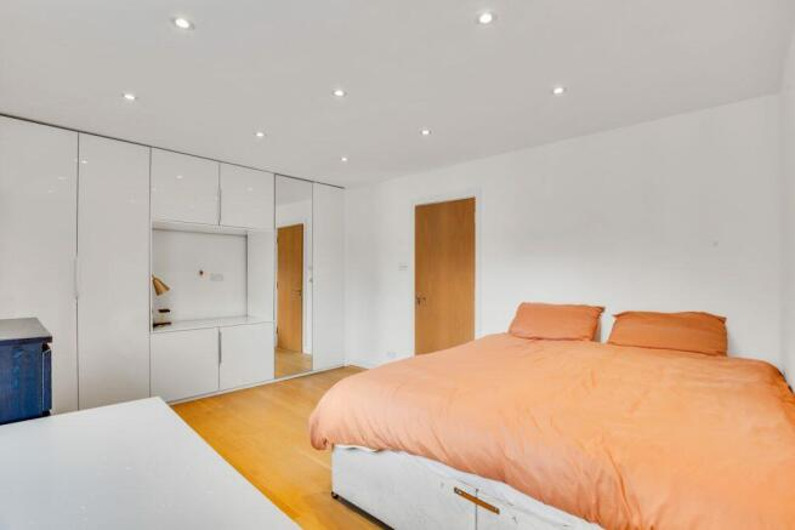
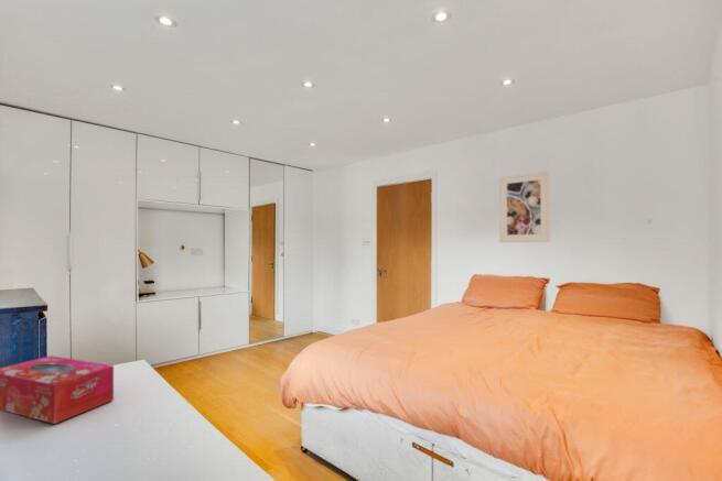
+ tissue box (52, 385)
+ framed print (524, 208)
